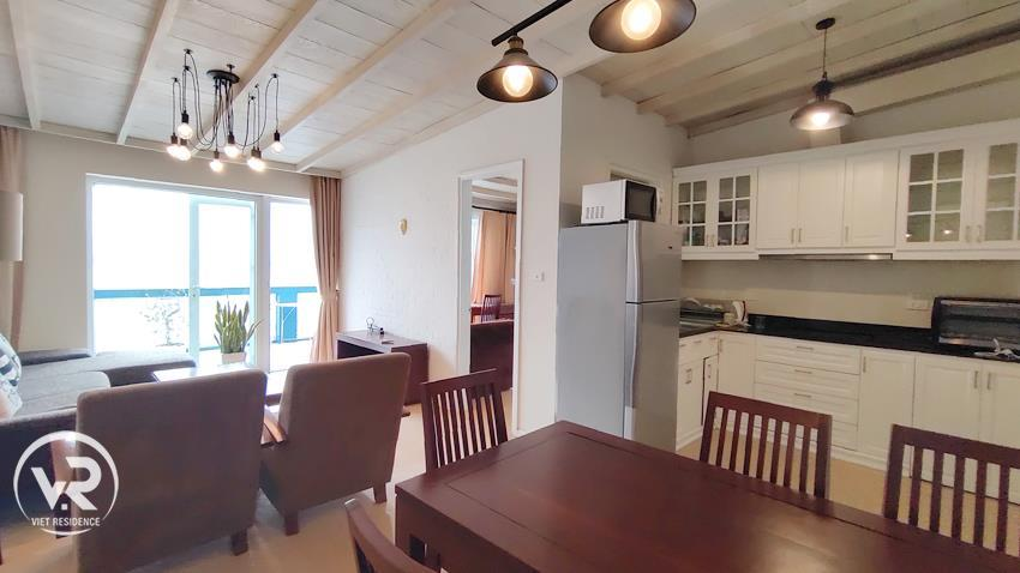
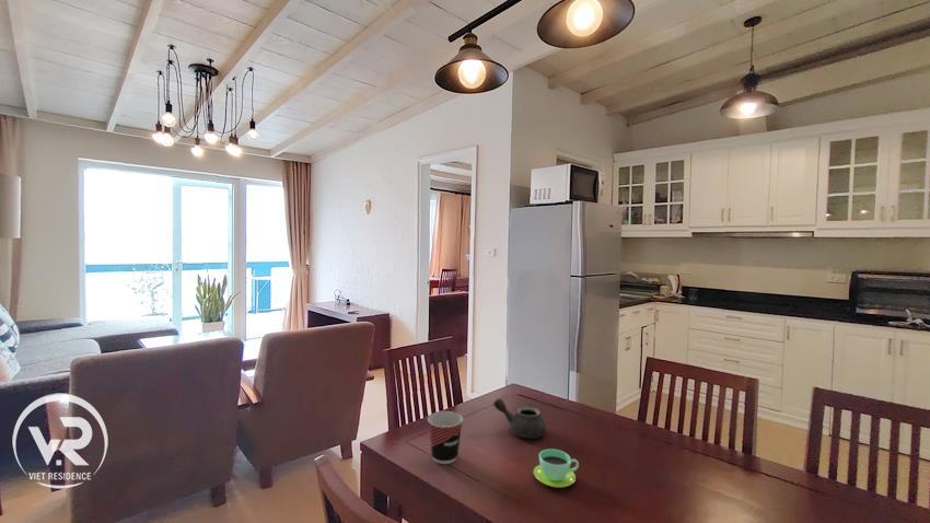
+ teapot (519, 415)
+ cup (555, 467)
+ cup (444, 438)
